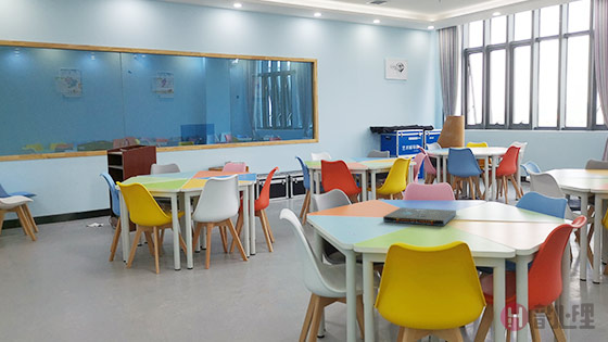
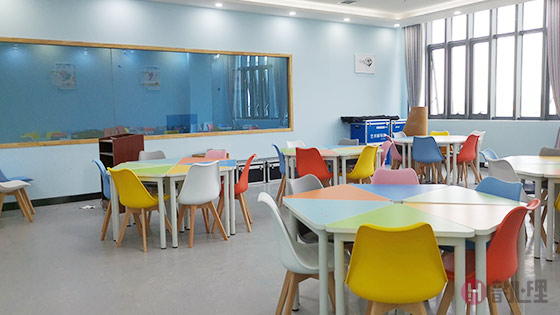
- board game (420, 214)
